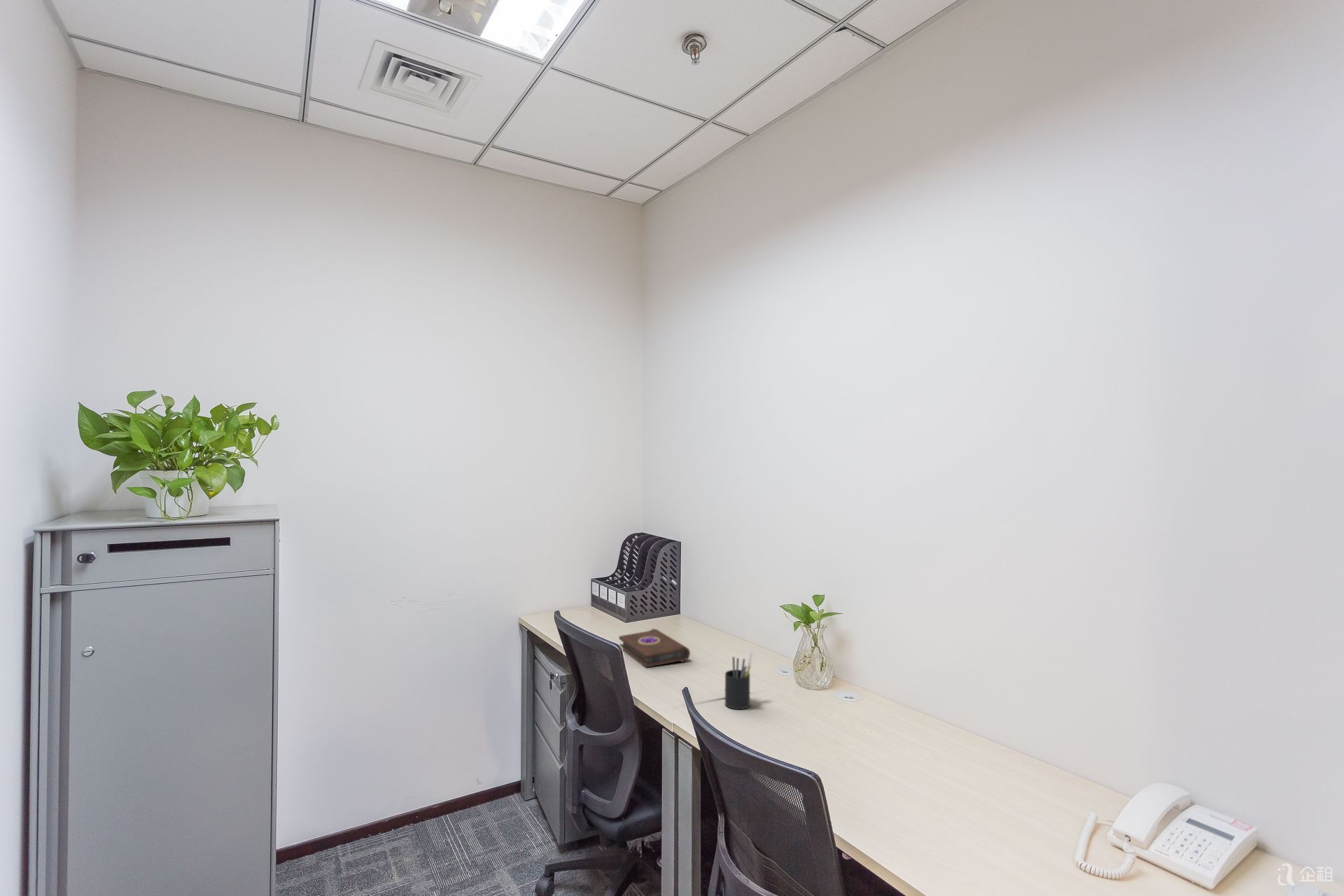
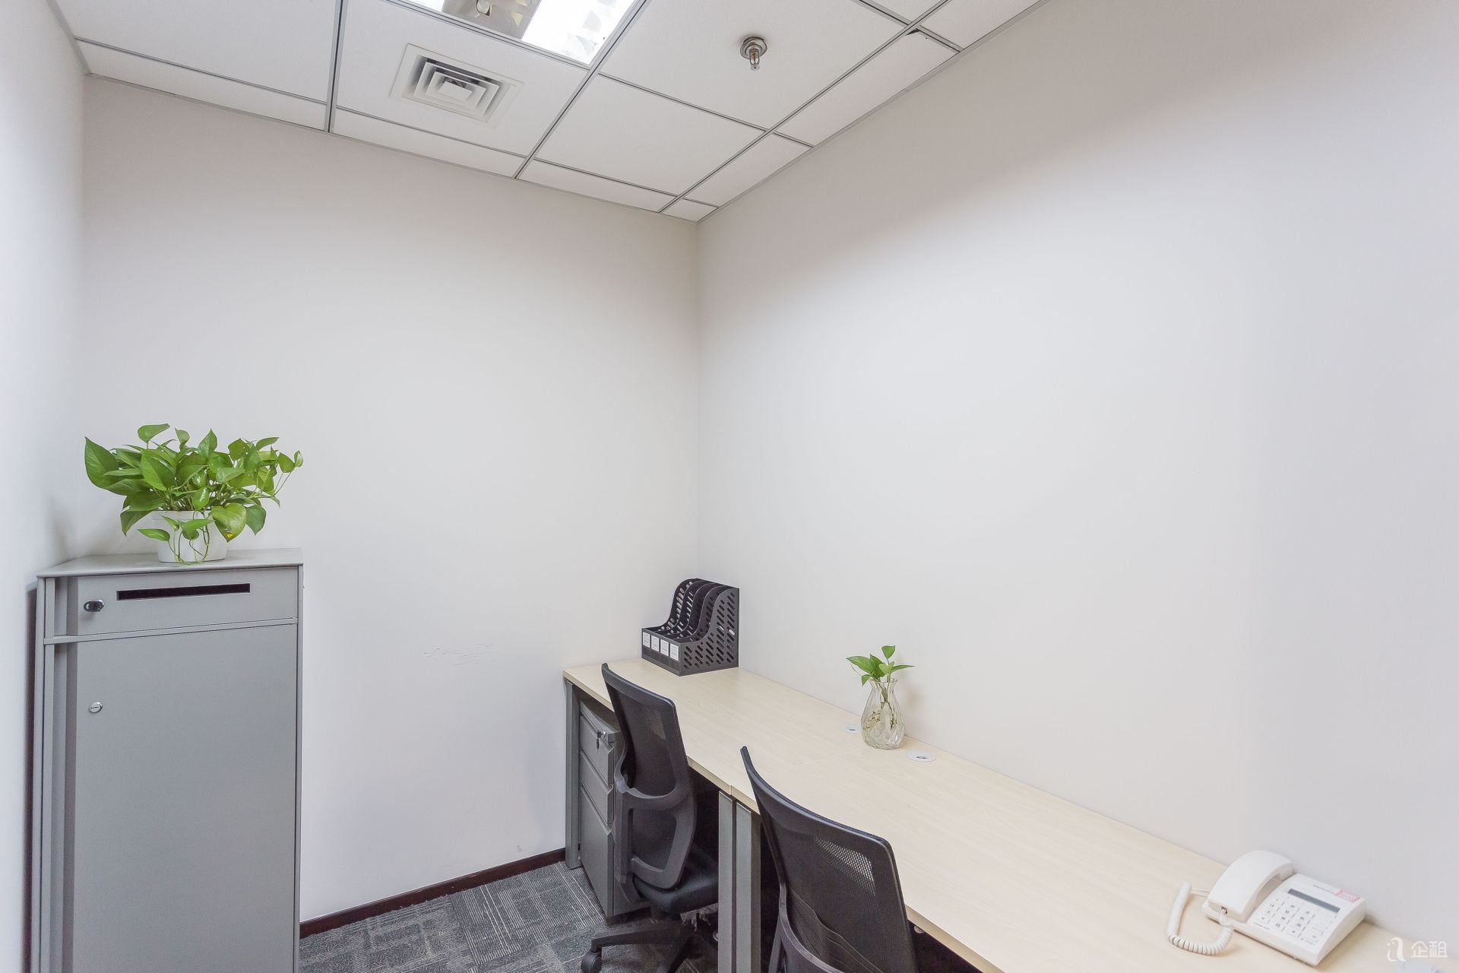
- book (653, 645)
- pen holder (738, 679)
